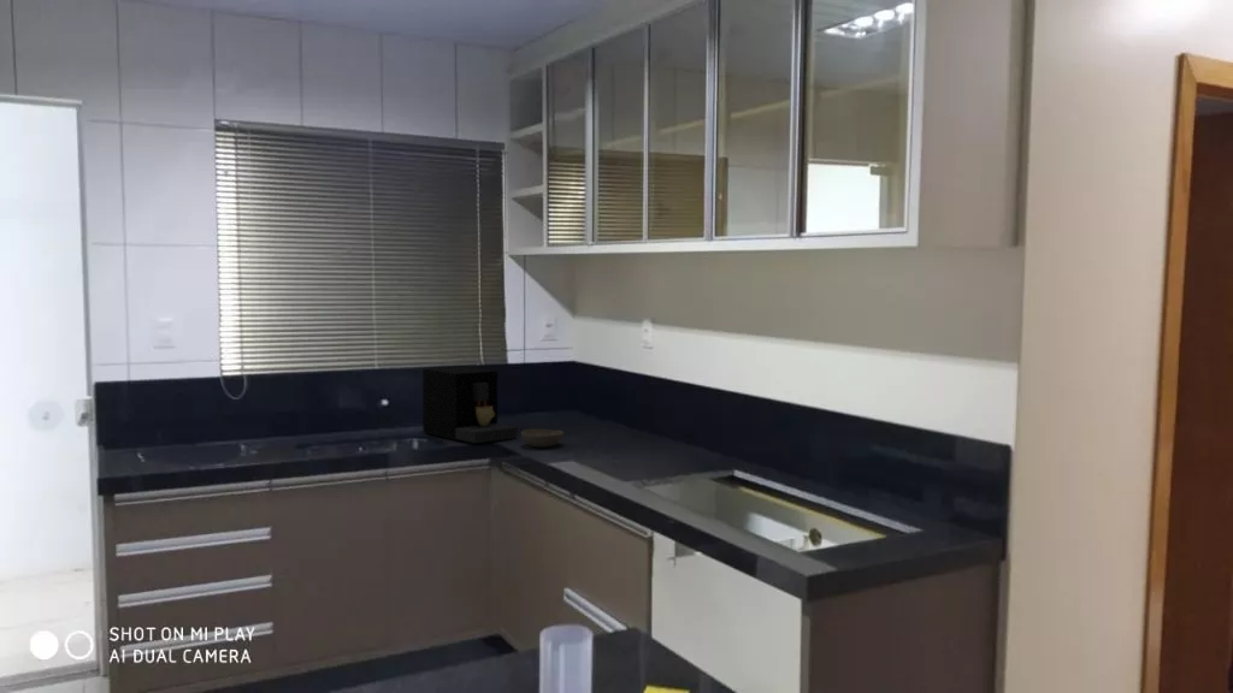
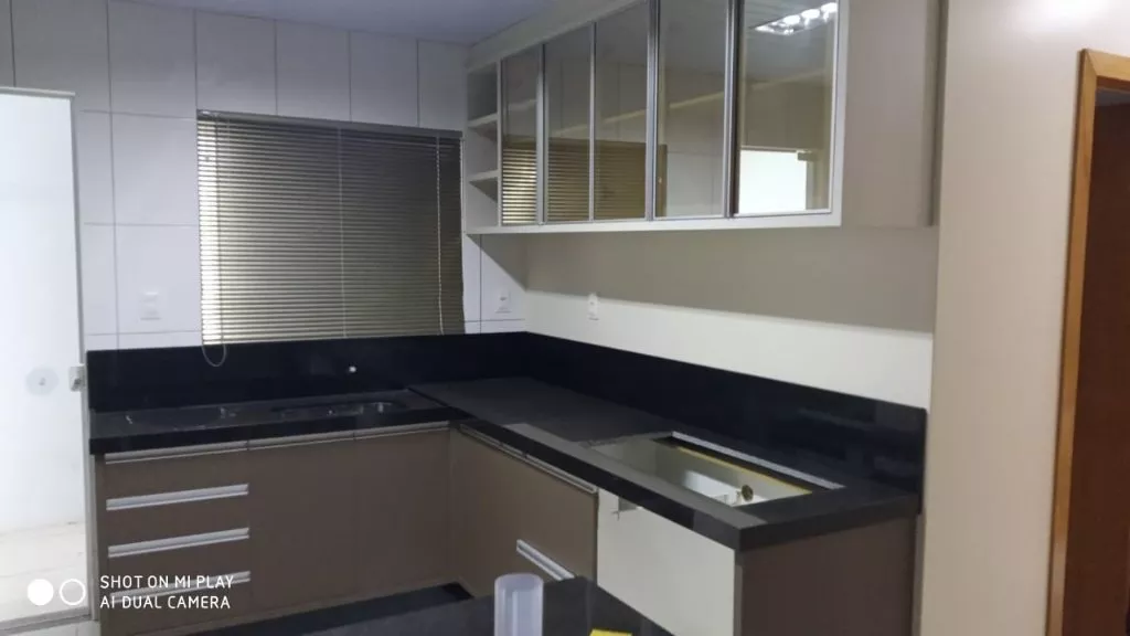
- bowl (542, 438)
- coffee maker (468, 403)
